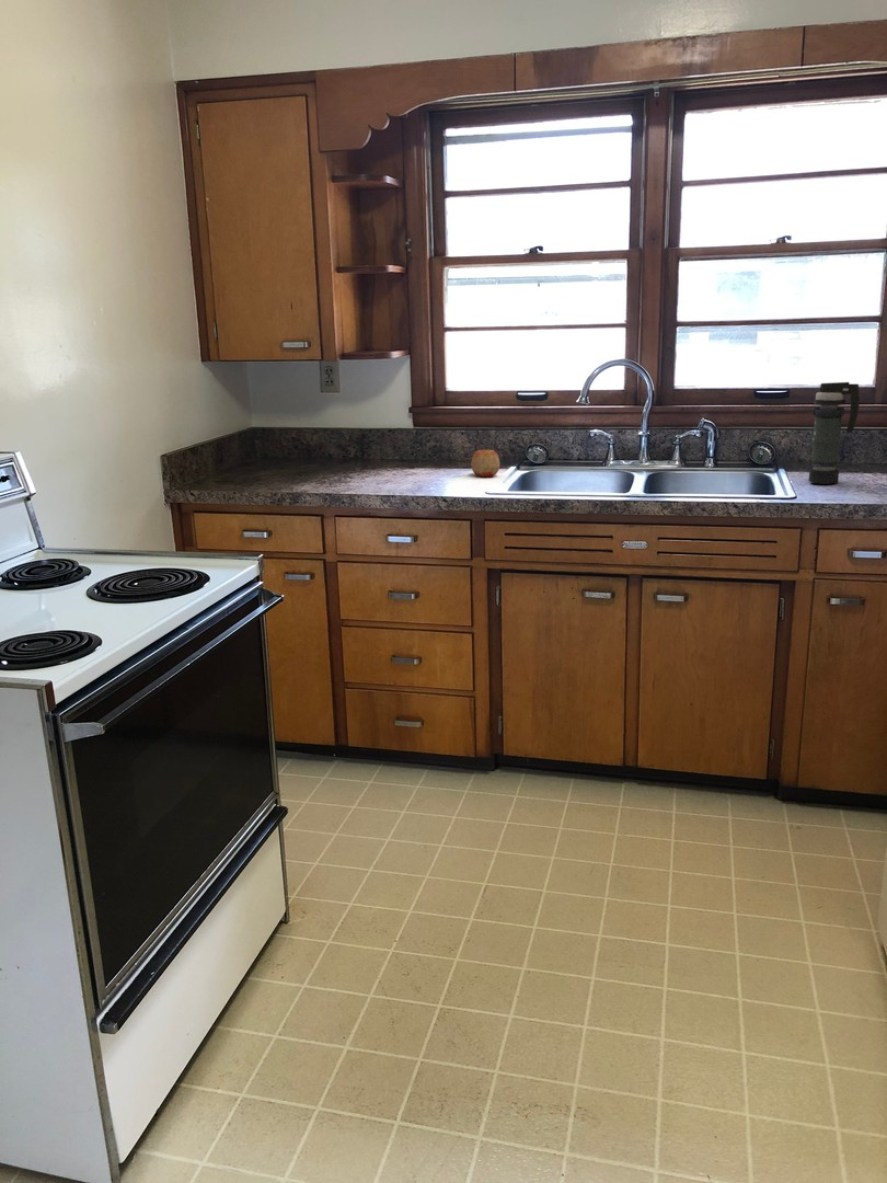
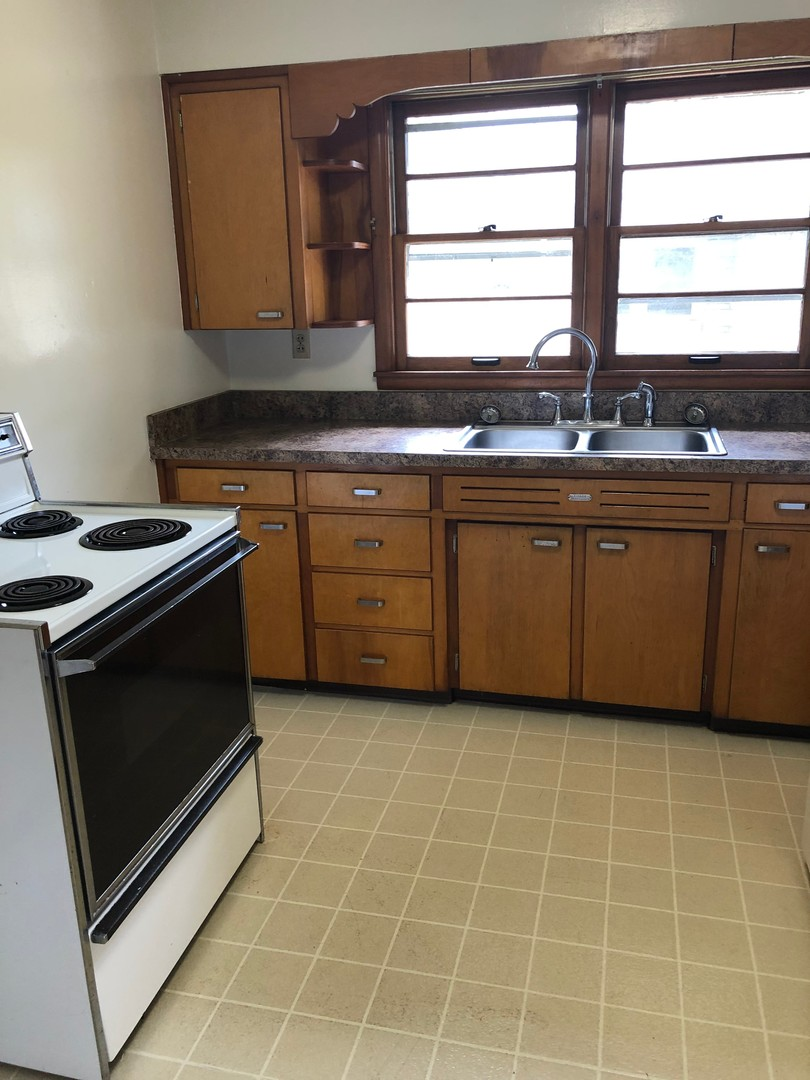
- smoke grenade (833, 433)
- apple (485, 462)
